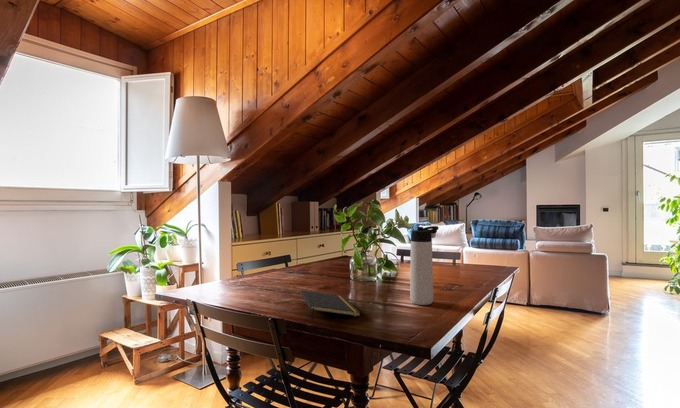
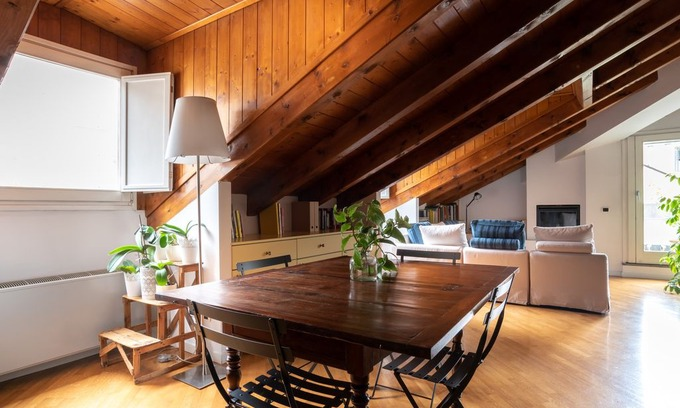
- thermos bottle (425, 264)
- notepad (328, 302)
